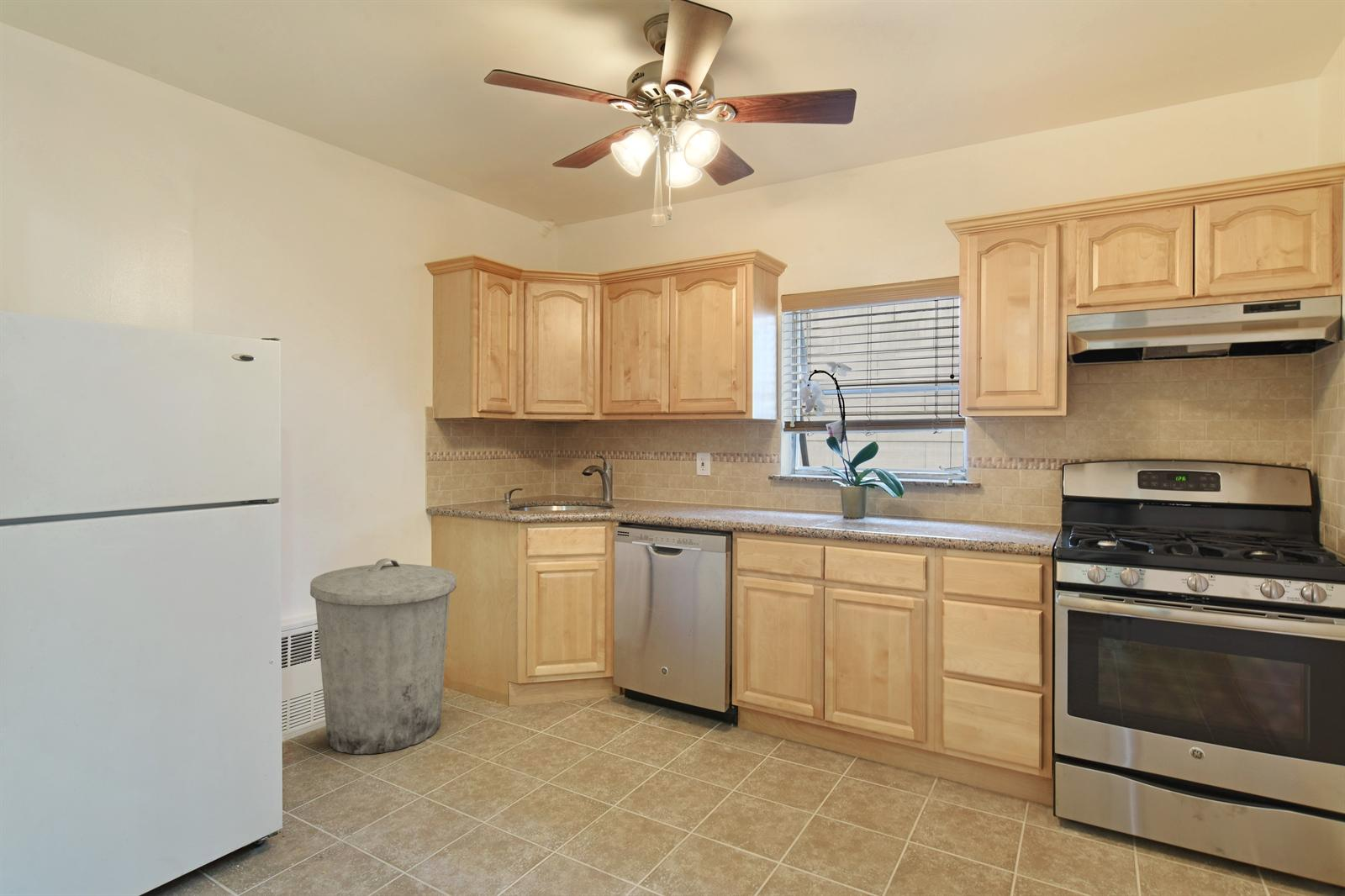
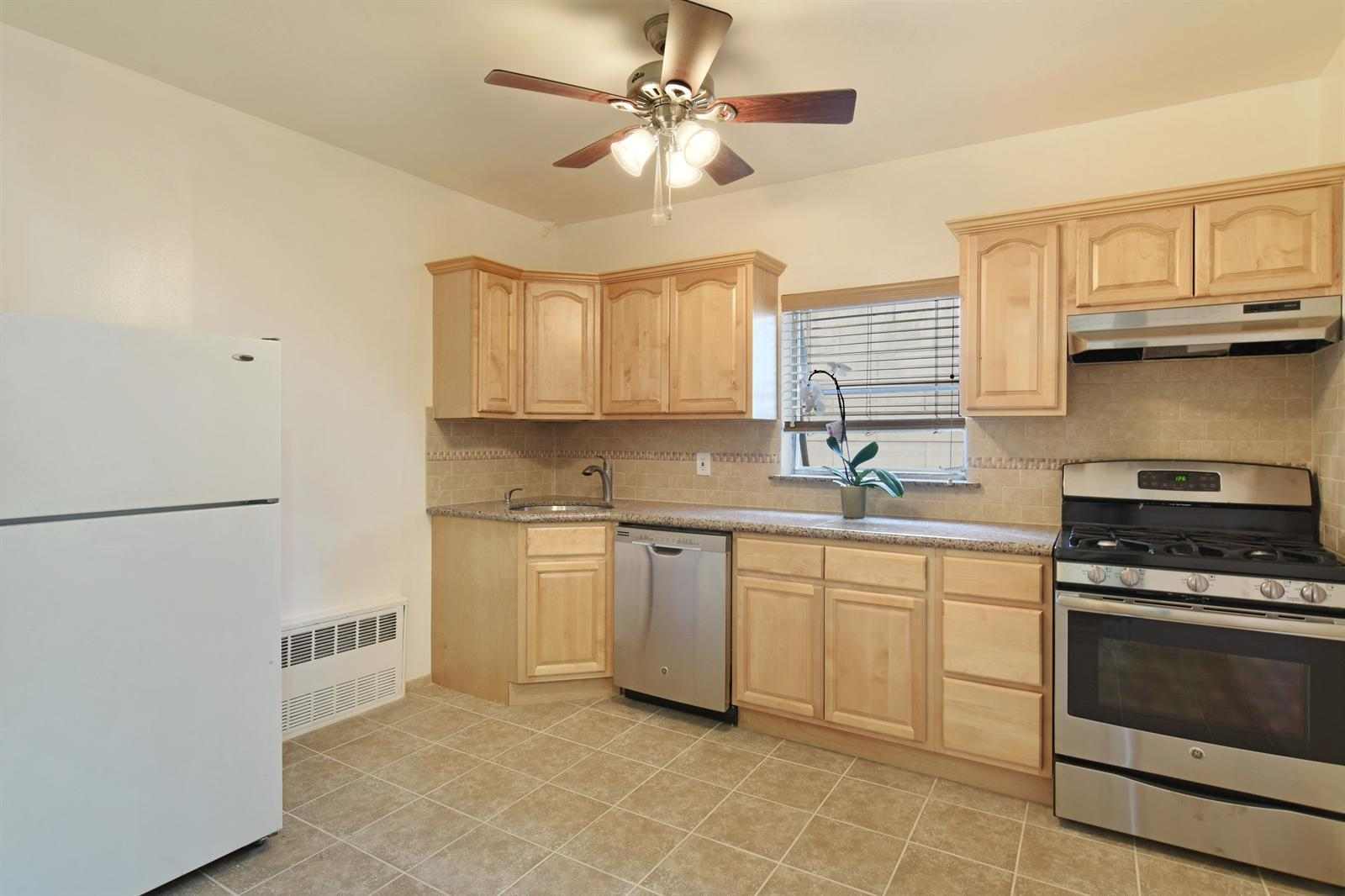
- trash can (386, 645)
